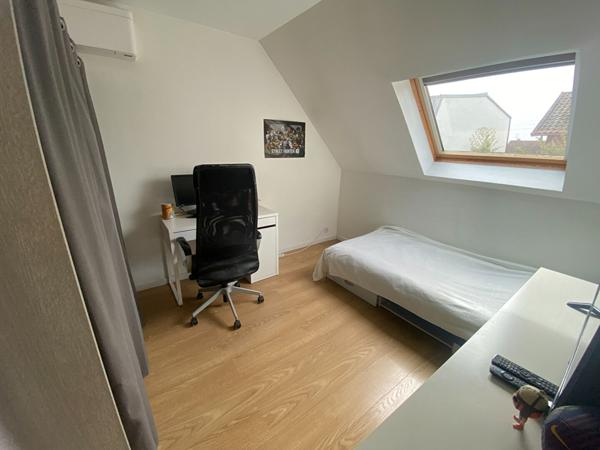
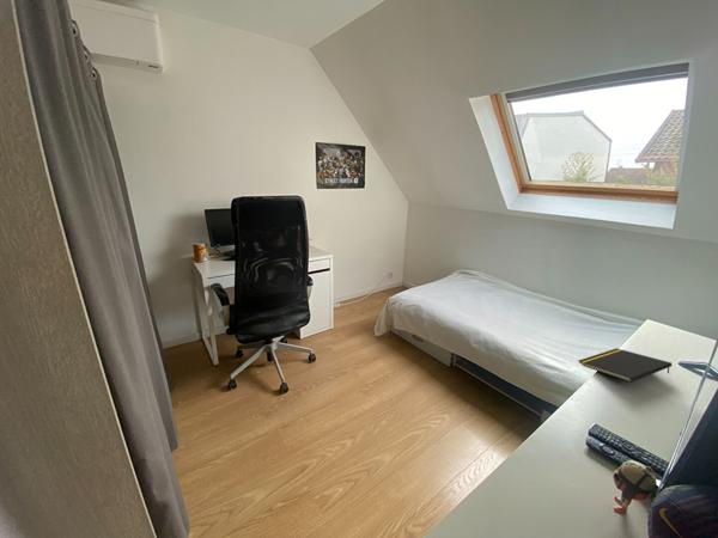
+ notepad (622, 363)
